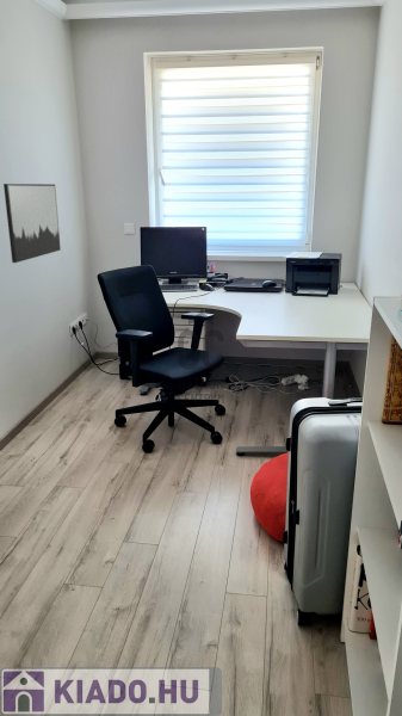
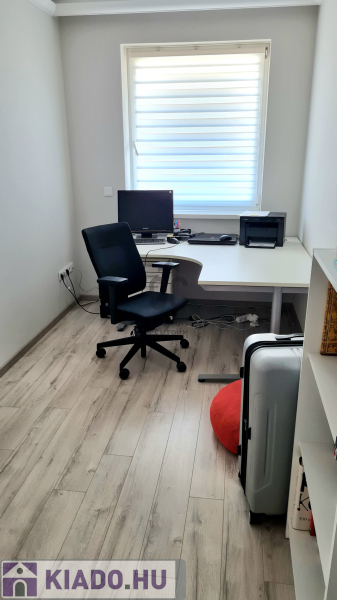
- wall art (35, 220)
